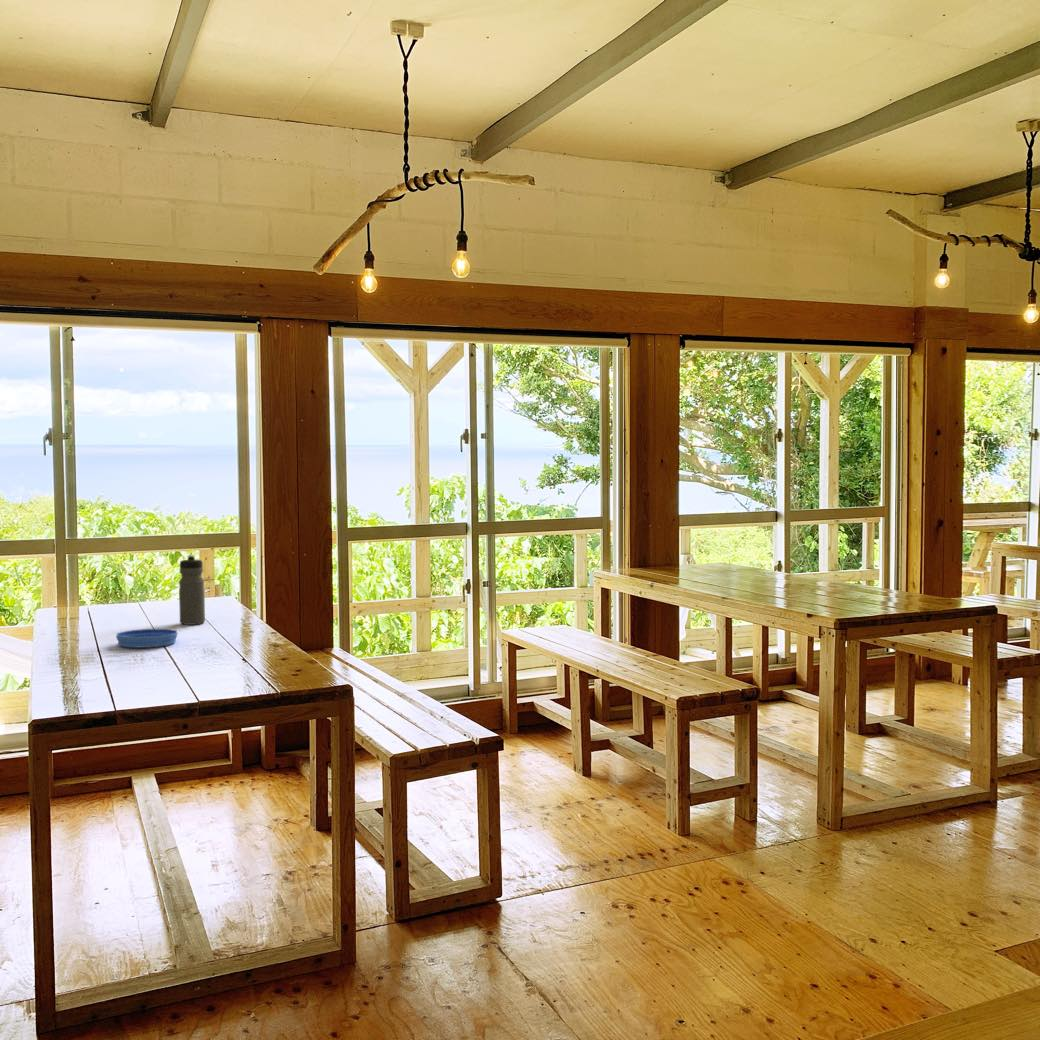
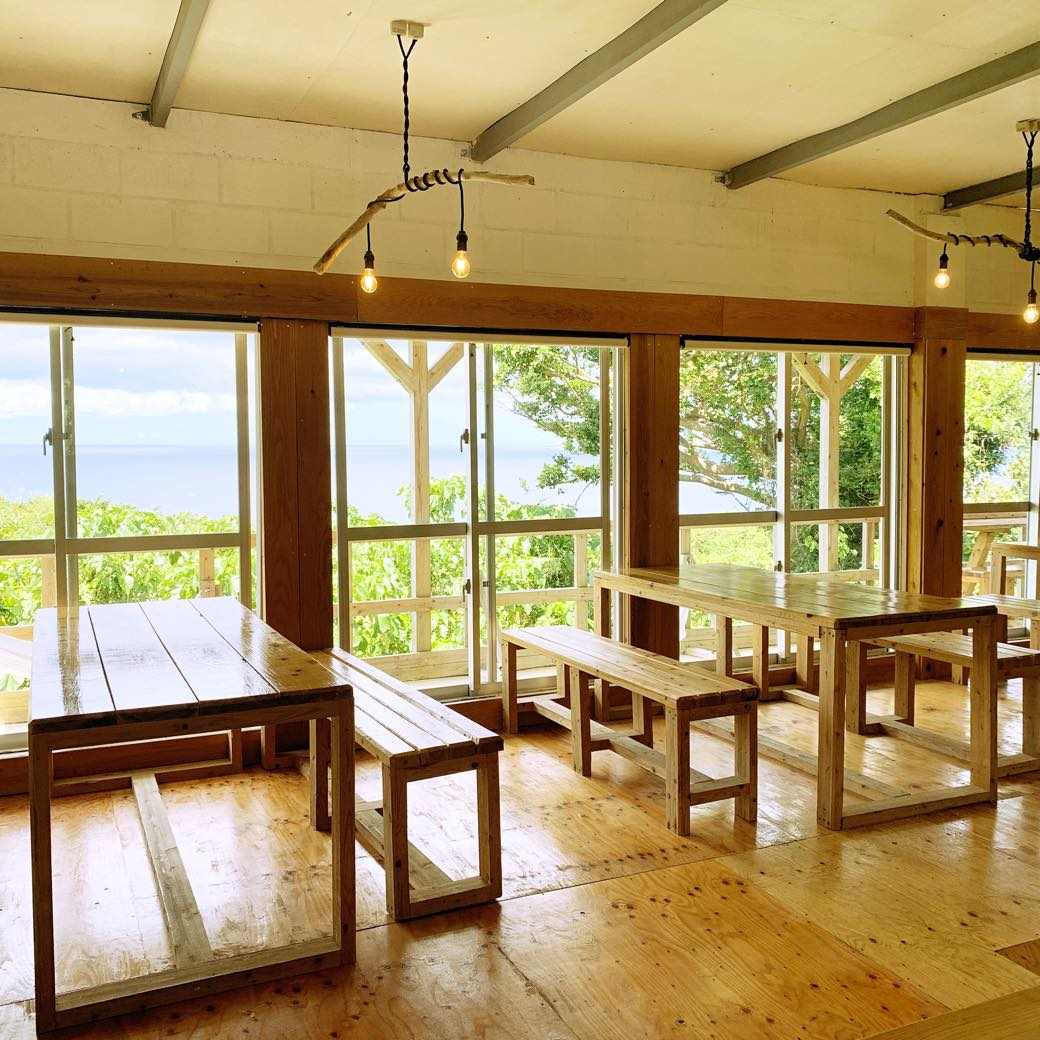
- bowl (147, 638)
- water bottle (191, 589)
